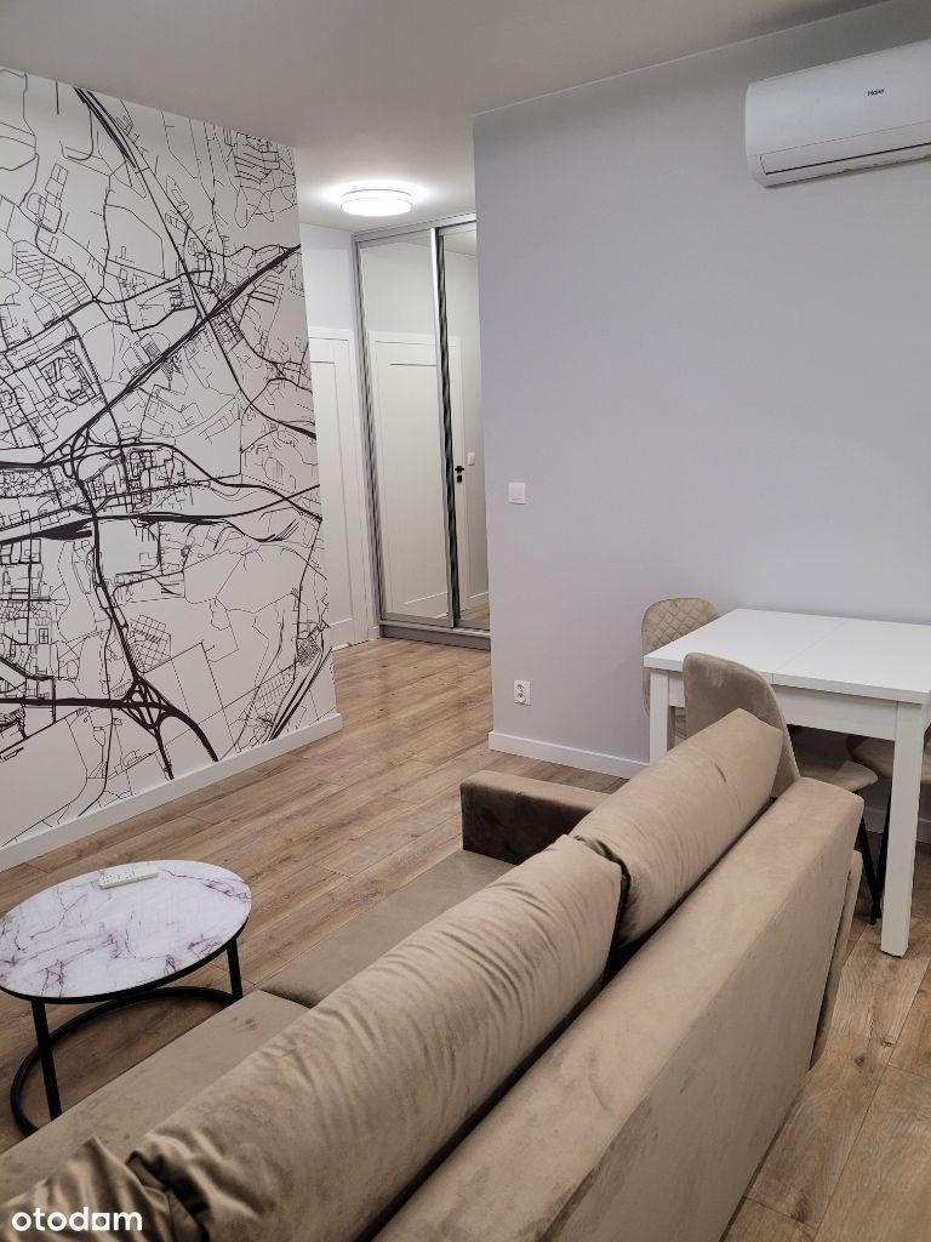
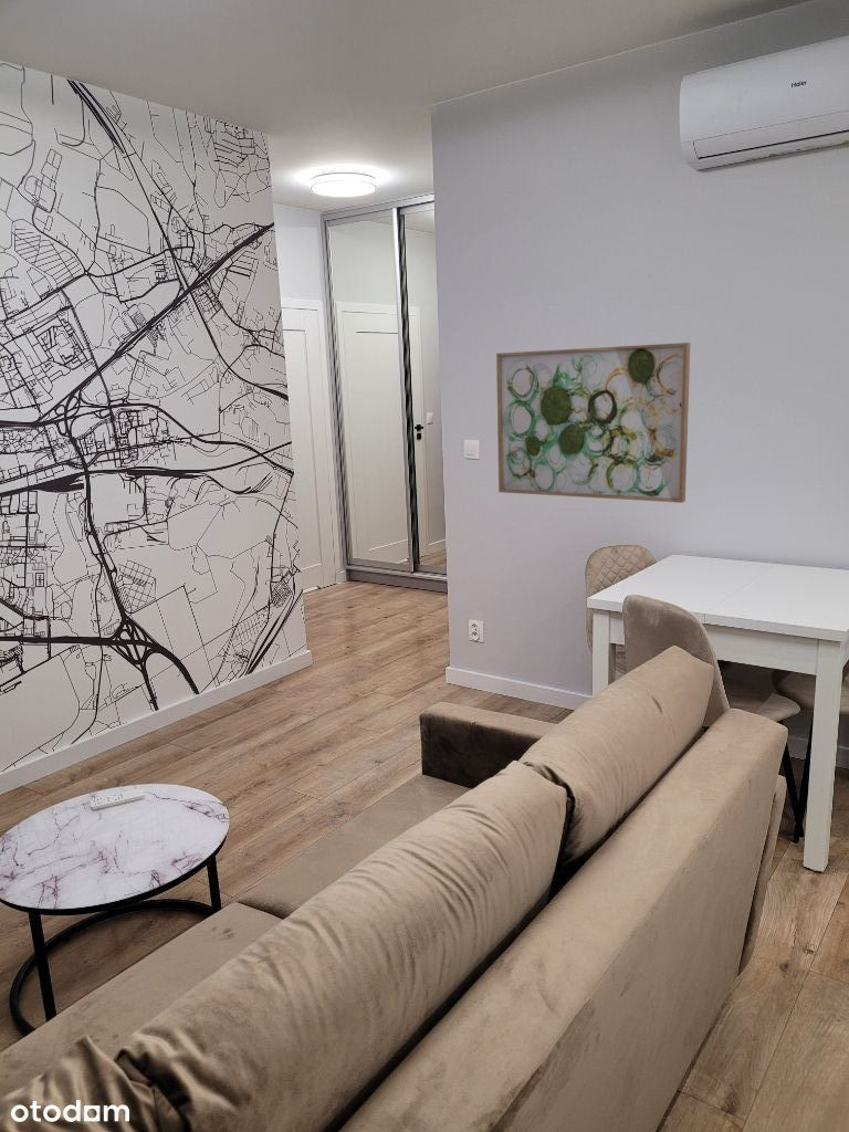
+ wall art (585, 423)
